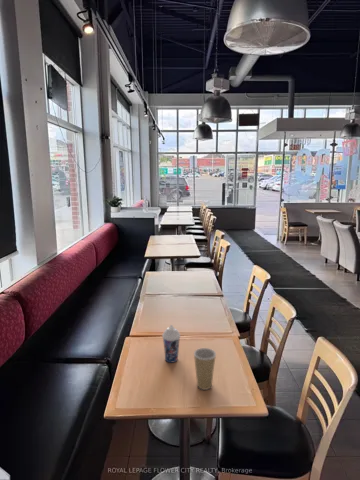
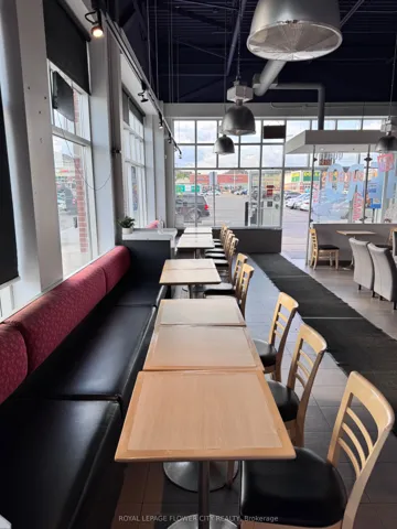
- beverage cup (171, 342)
- paper cup (204, 369)
